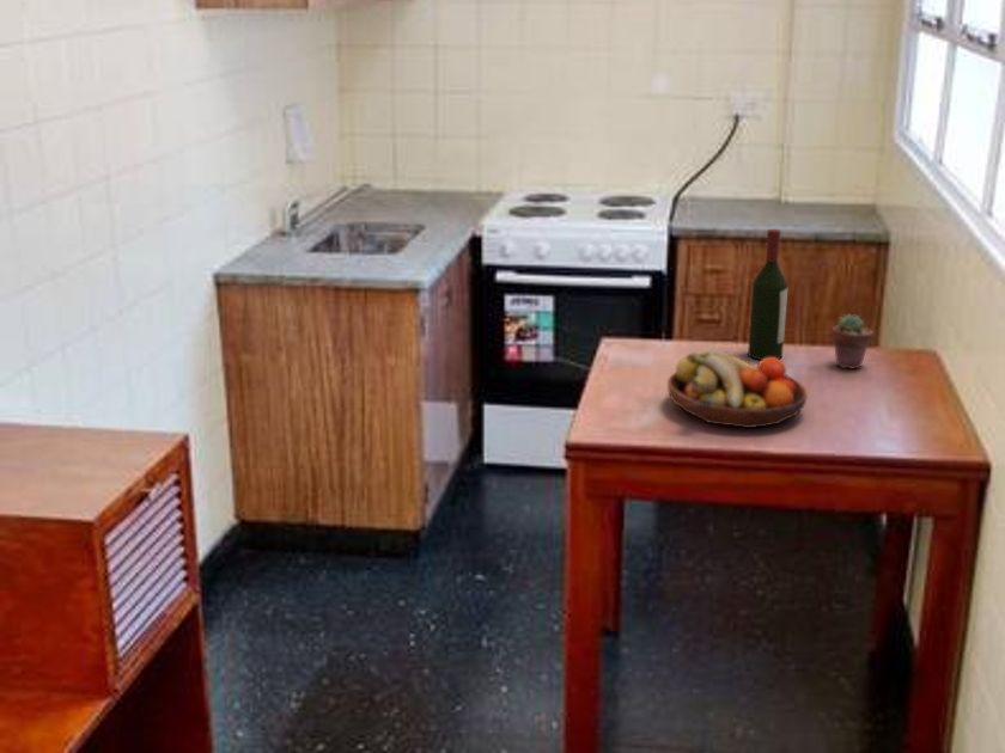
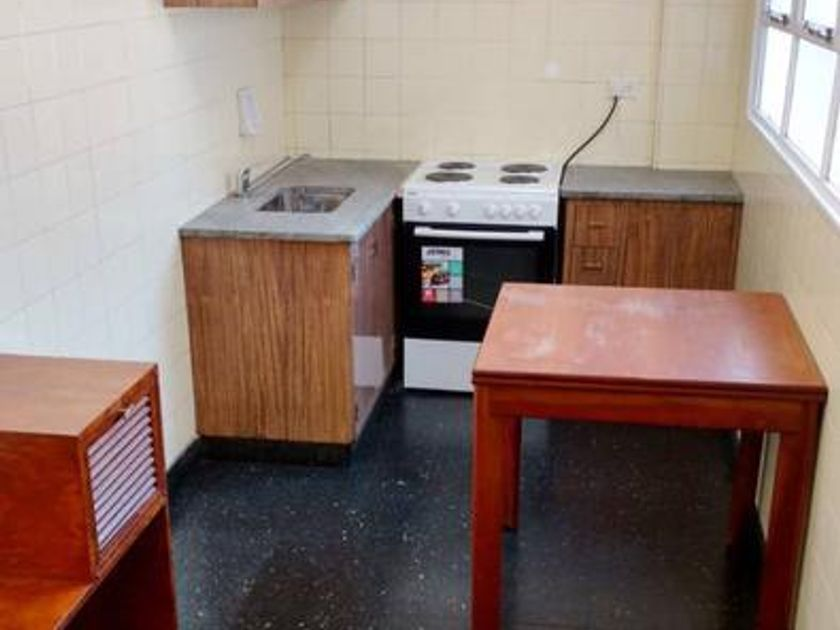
- potted succulent (851, 339)
- fruit bowl (737, 380)
- wine bottle (769, 293)
